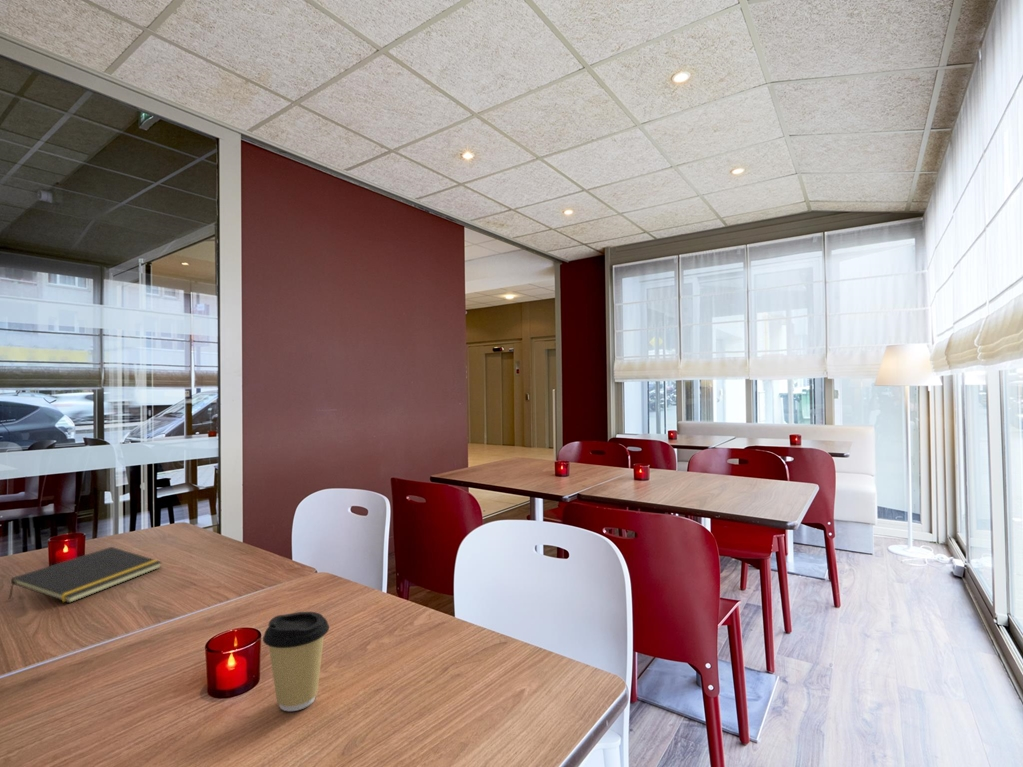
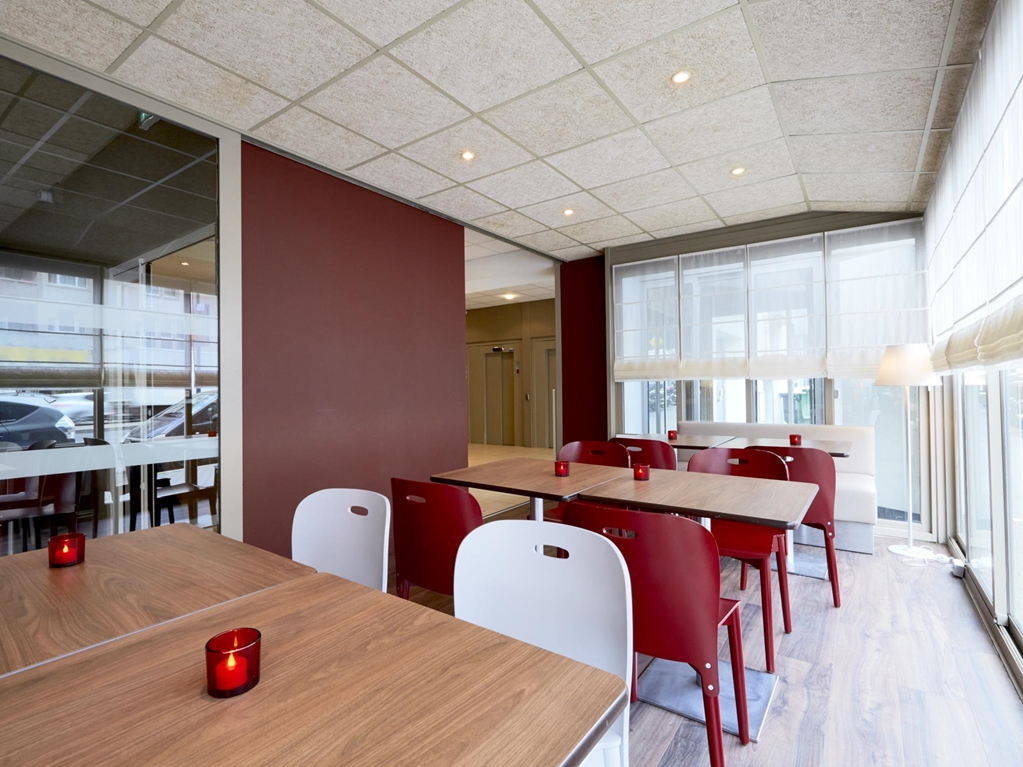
- coffee cup (297, 659)
- notepad (92, 571)
